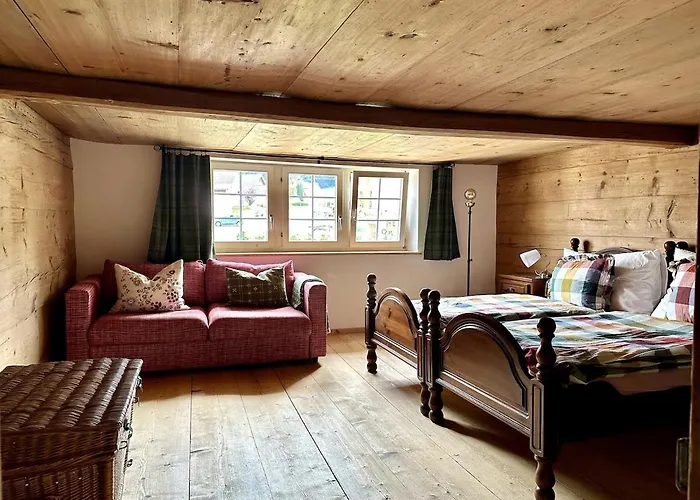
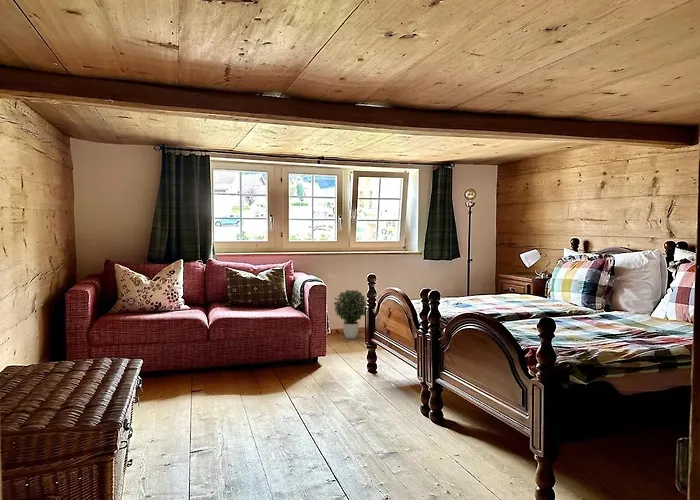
+ potted plant (351, 313)
